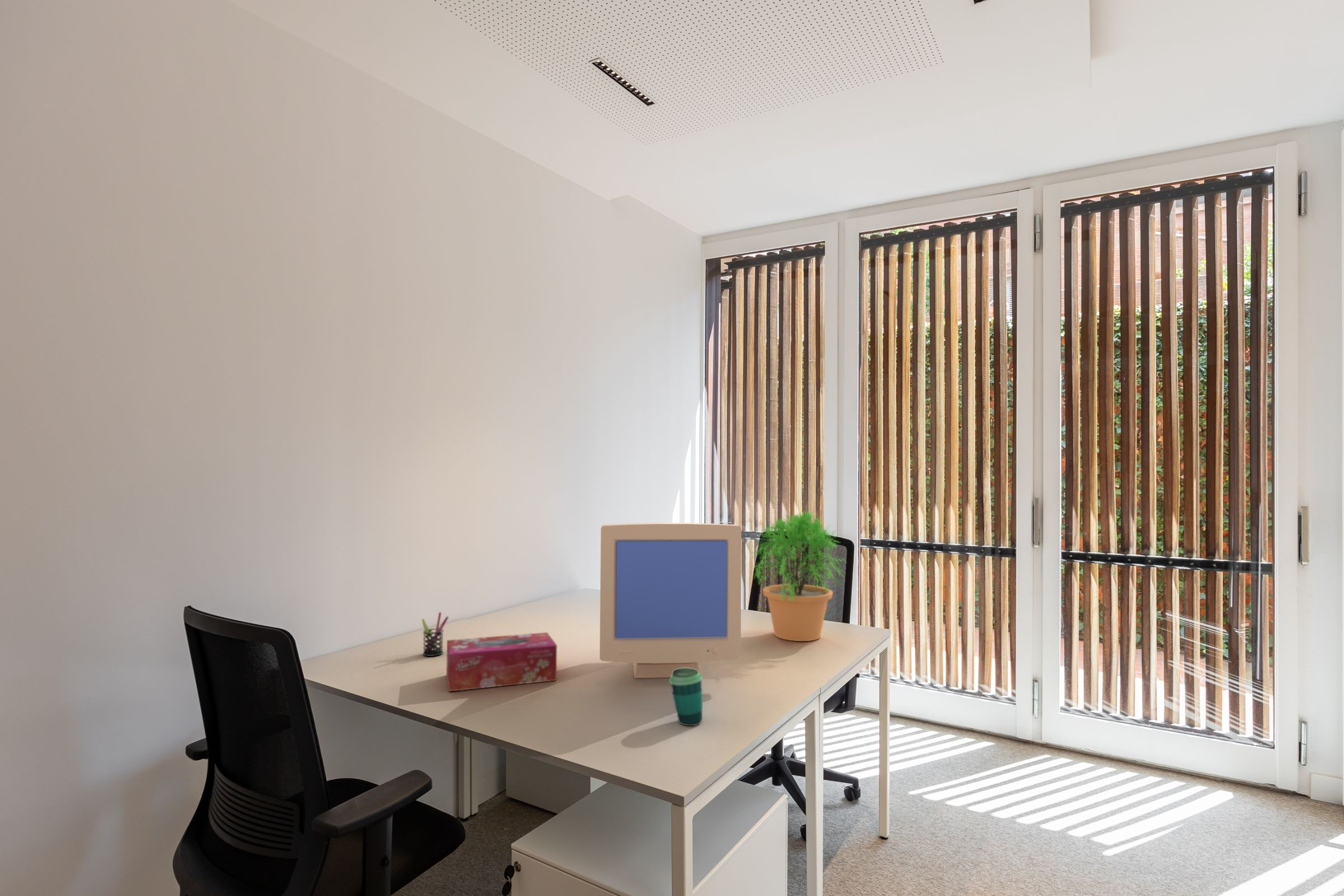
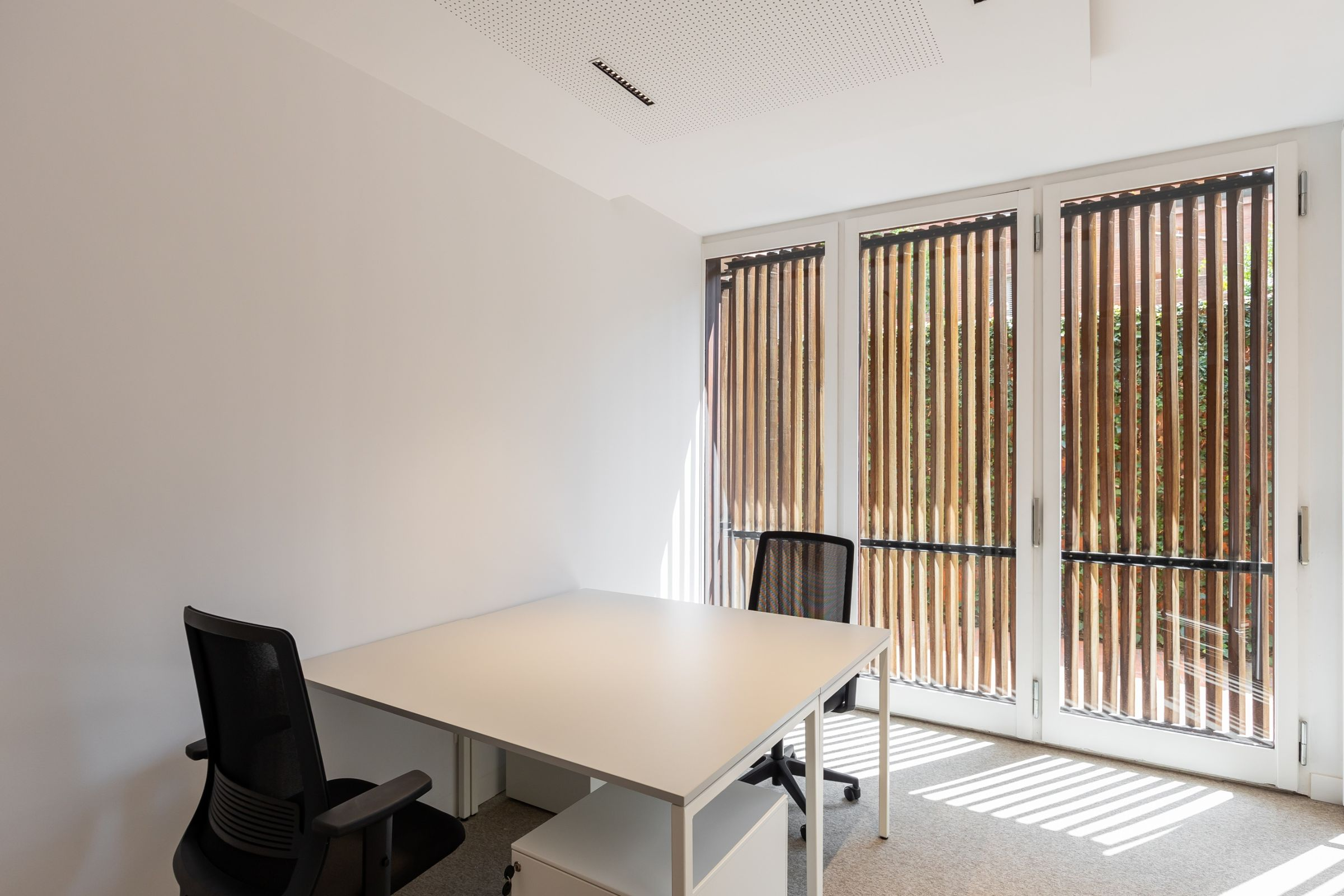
- potted plant (796, 572)
- pen holder (432, 633)
- tissue box (501, 660)
- computer monitor (666, 595)
- cup (685, 696)
